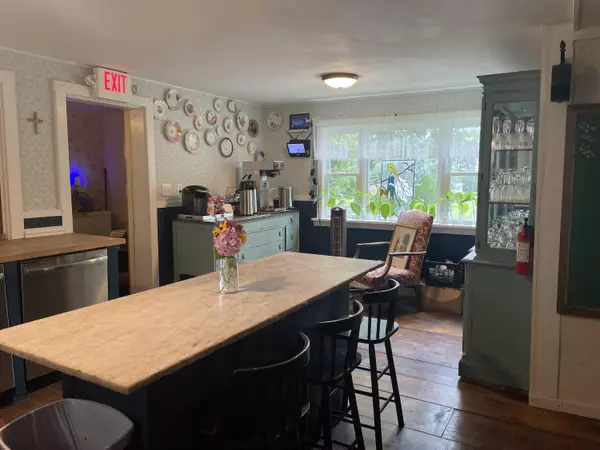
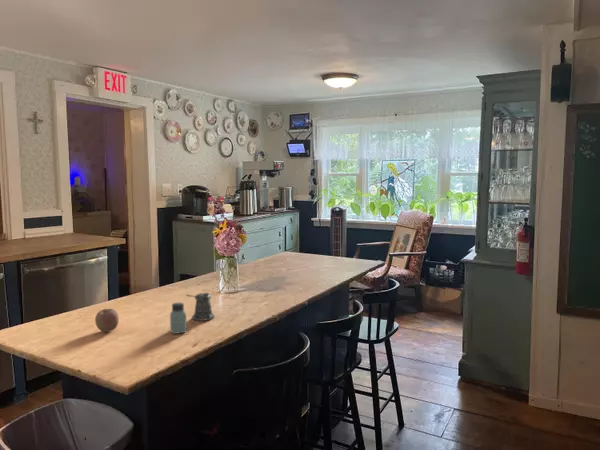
+ pepper shaker (201, 304)
+ saltshaker (178, 317)
+ fruit (107, 320)
